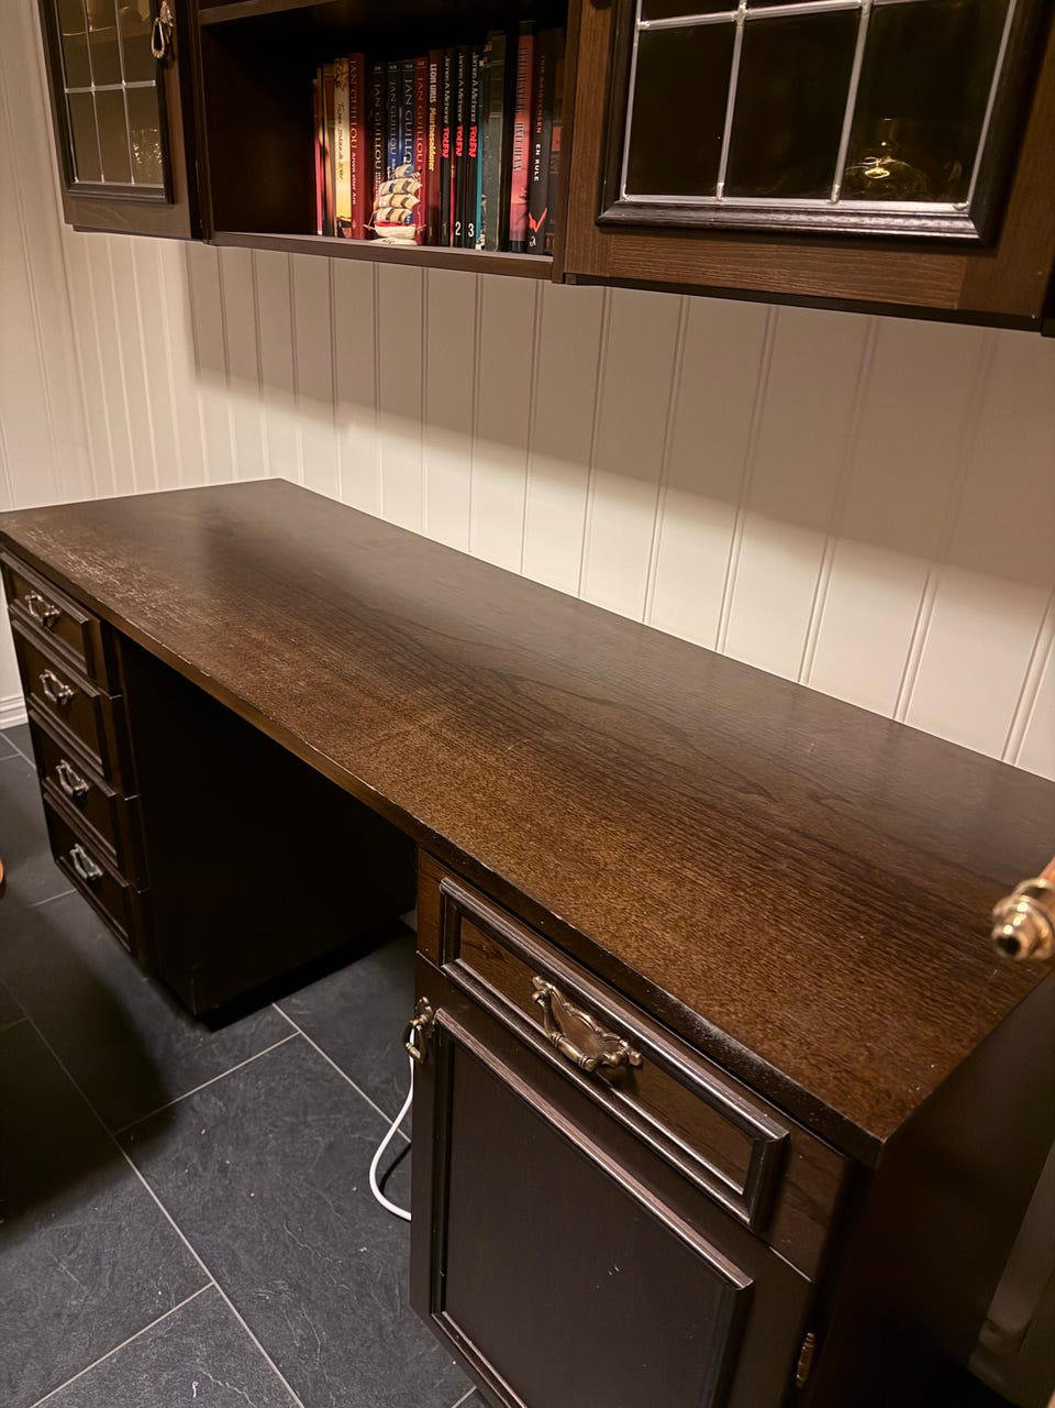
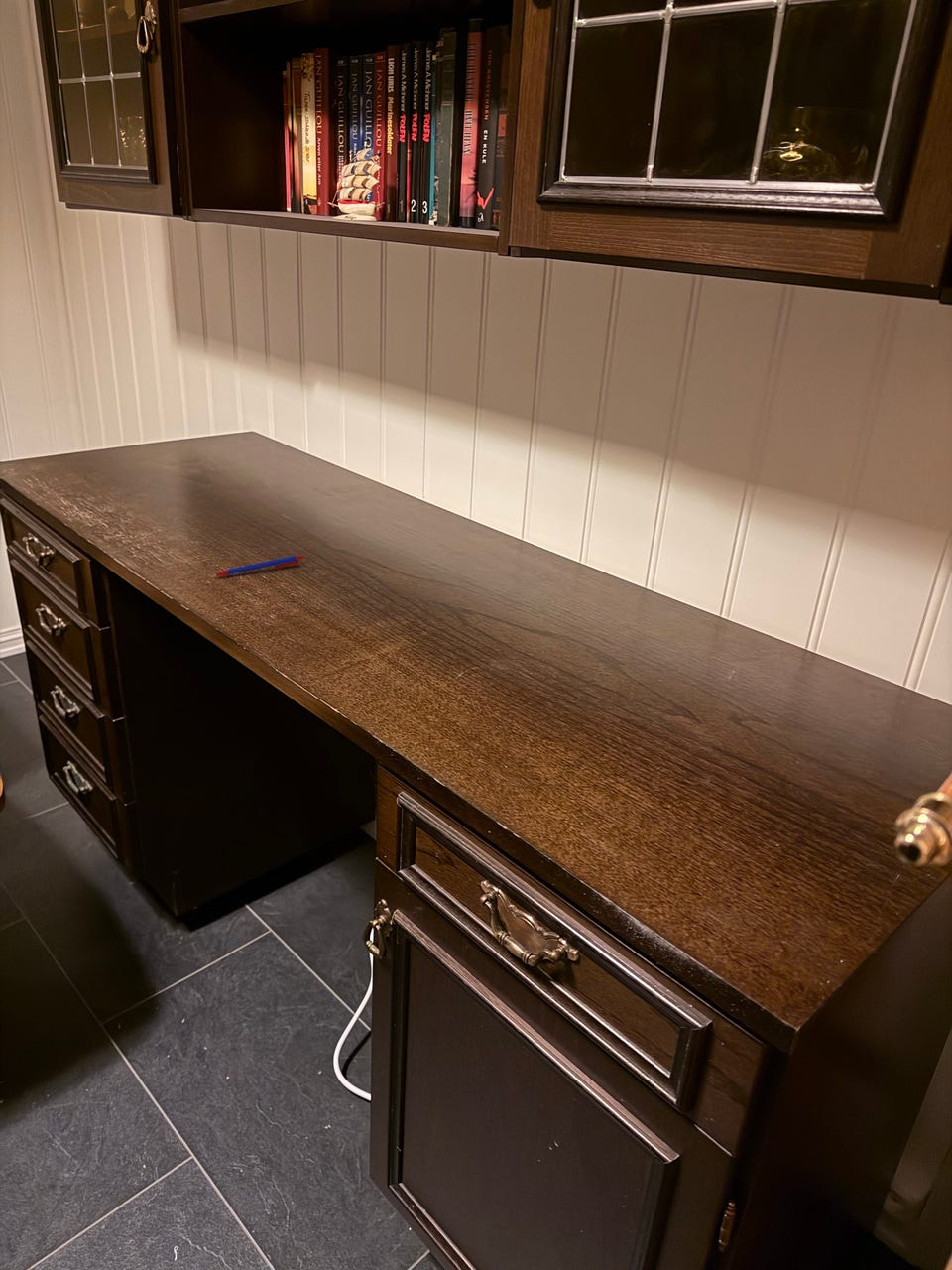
+ pen (260, 565)
